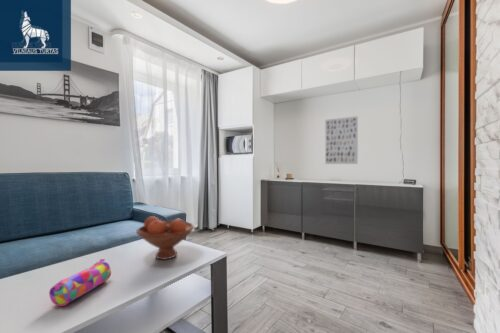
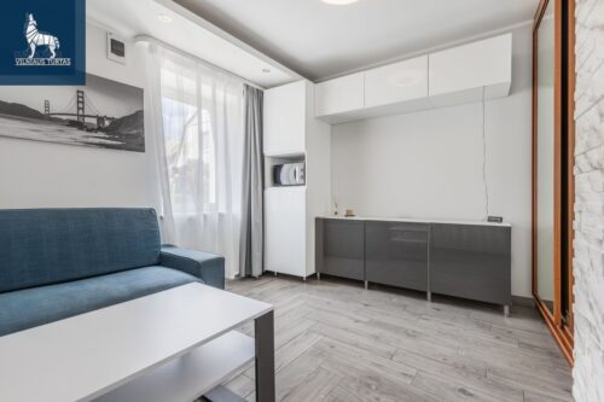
- fruit bowl (166, 236)
- wall art (340, 141)
- pencil case (83, 280)
